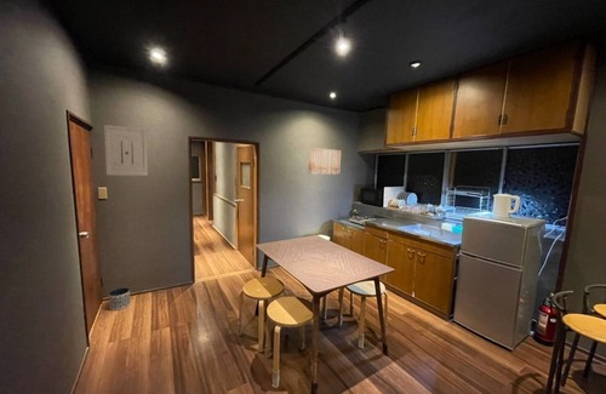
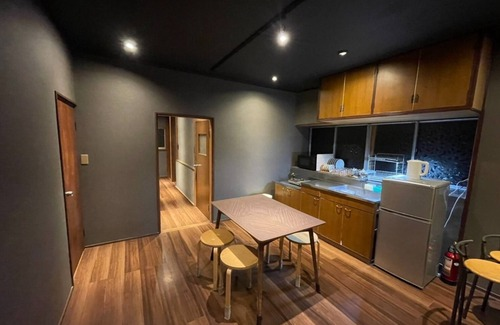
- planter (119, 298)
- wall art (325, 161)
- wall art (126, 150)
